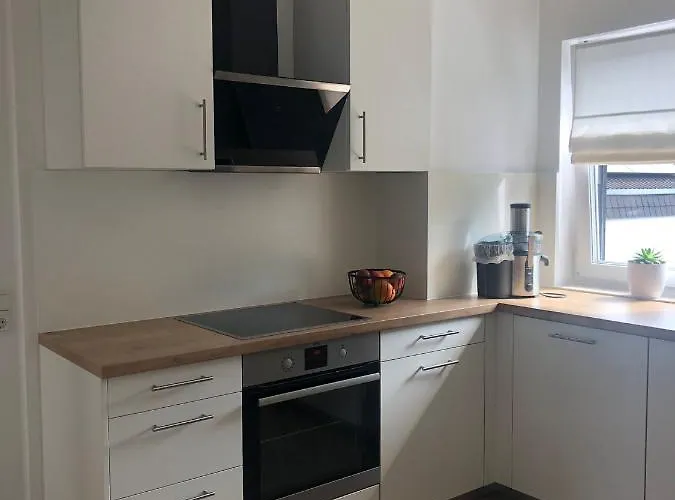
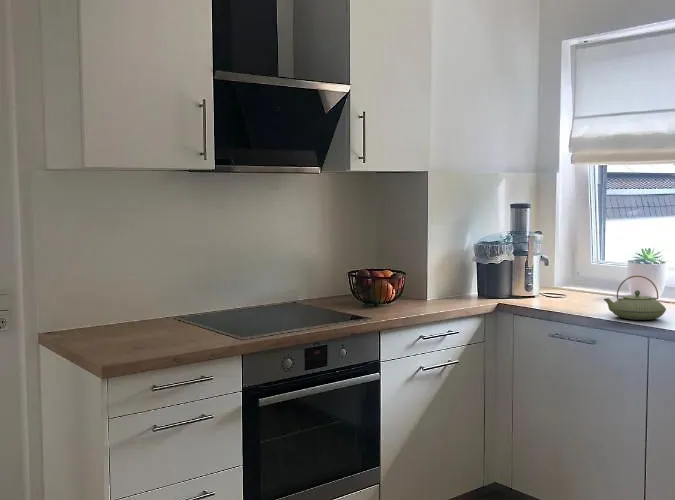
+ teapot (633, 296)
